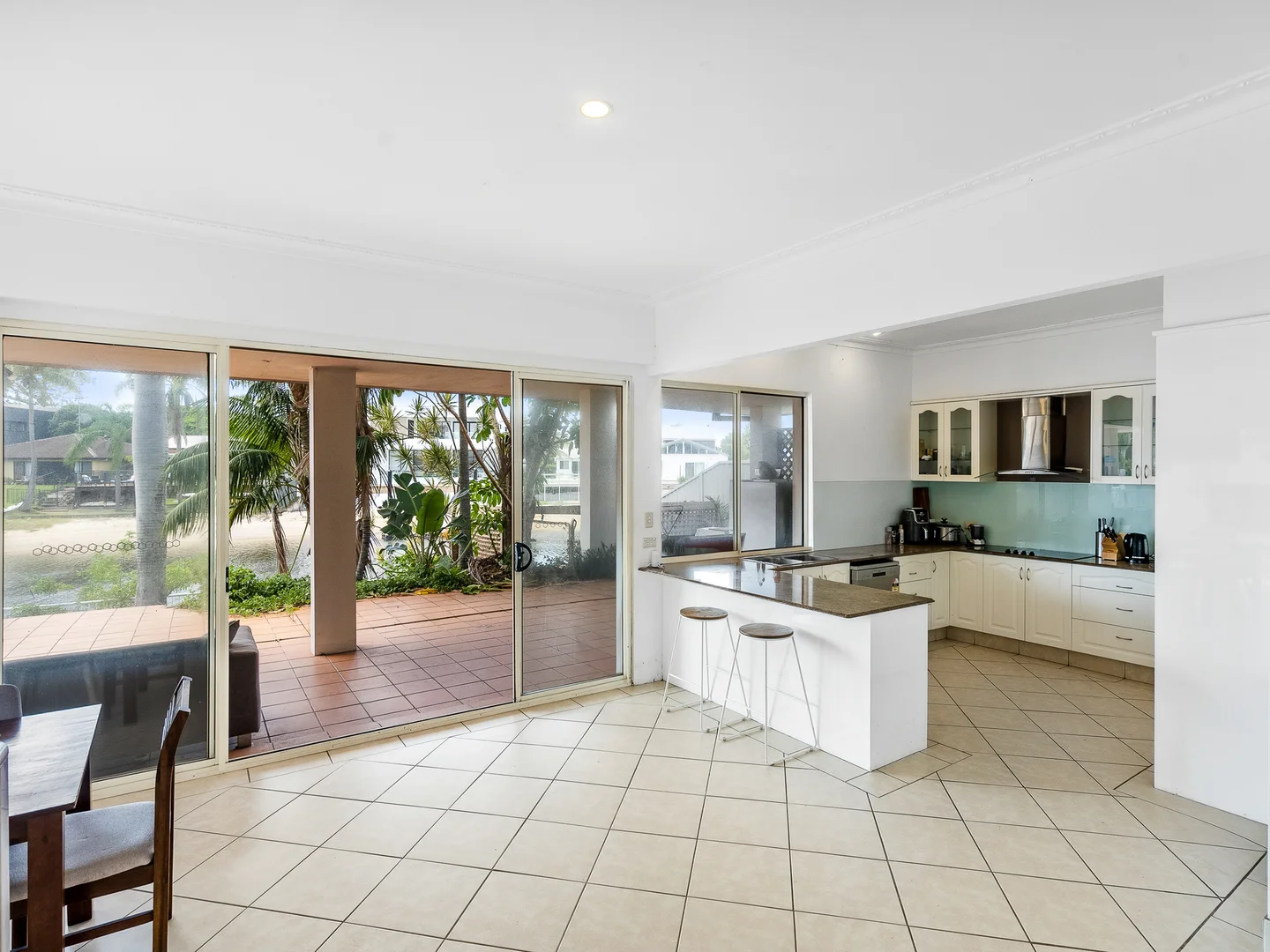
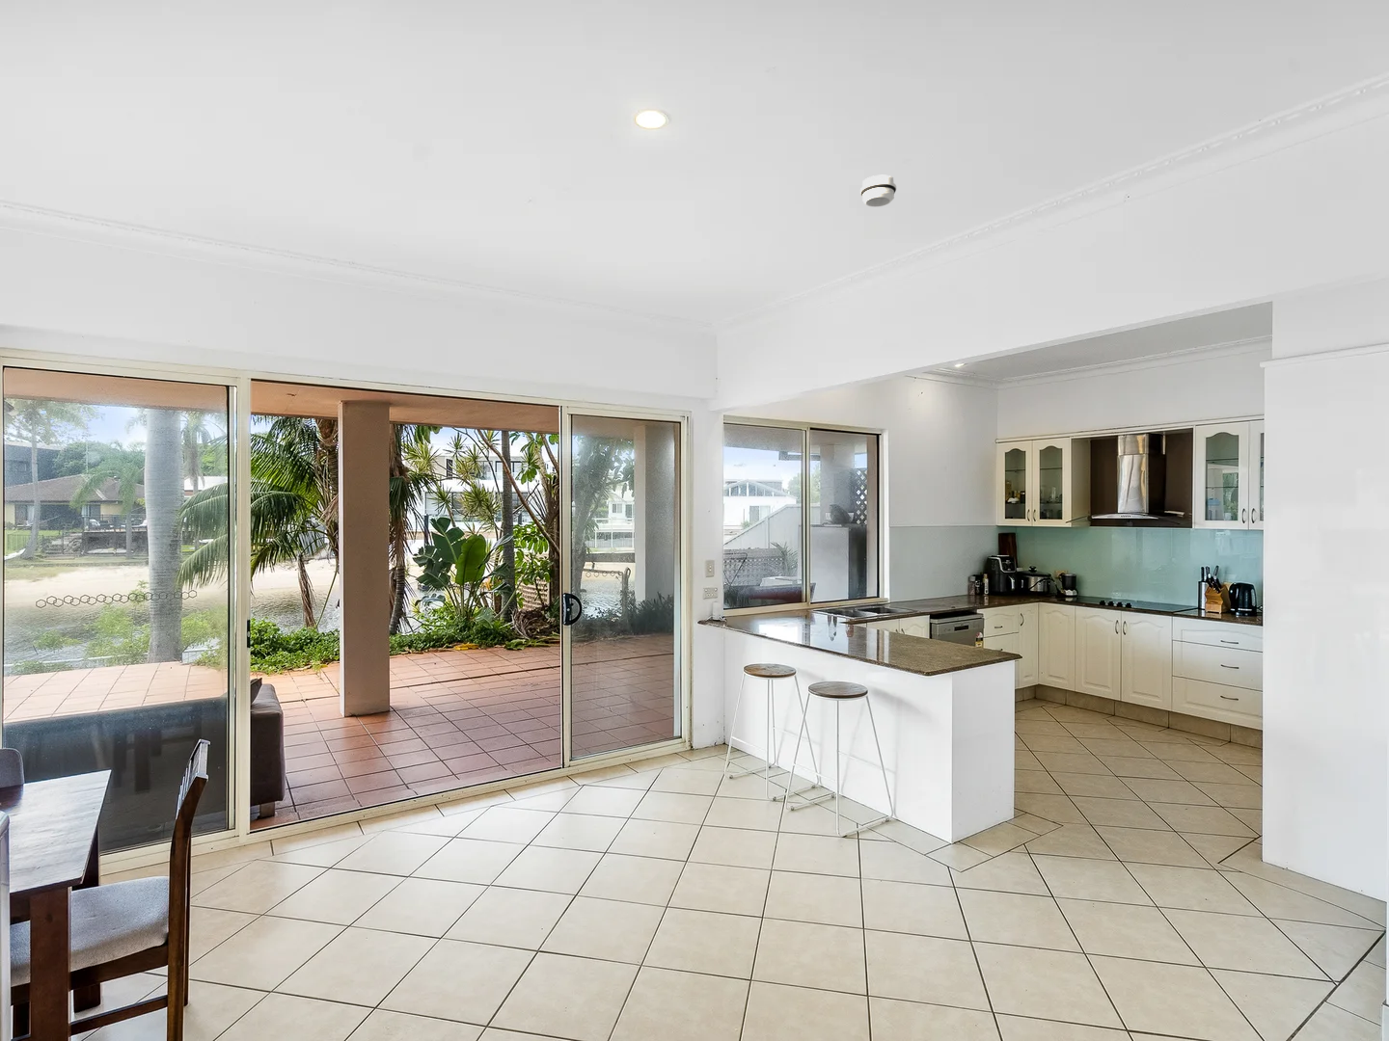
+ smoke detector (878, 191)
